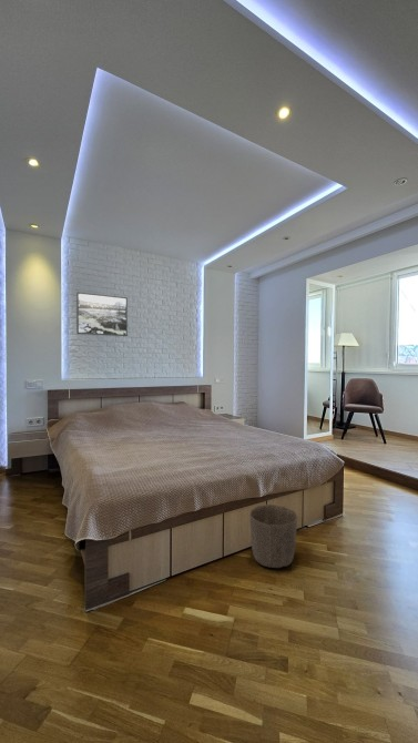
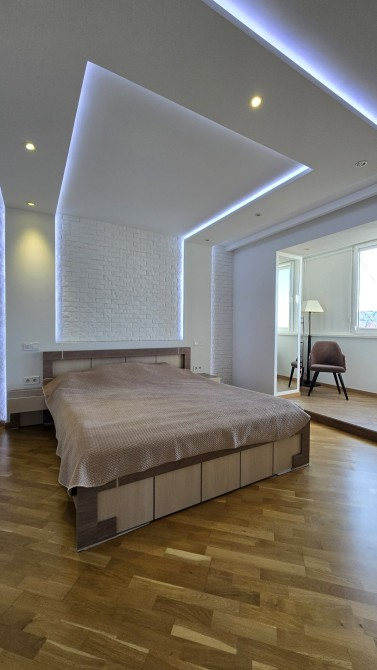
- waste basket (273, 536)
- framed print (102, 315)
